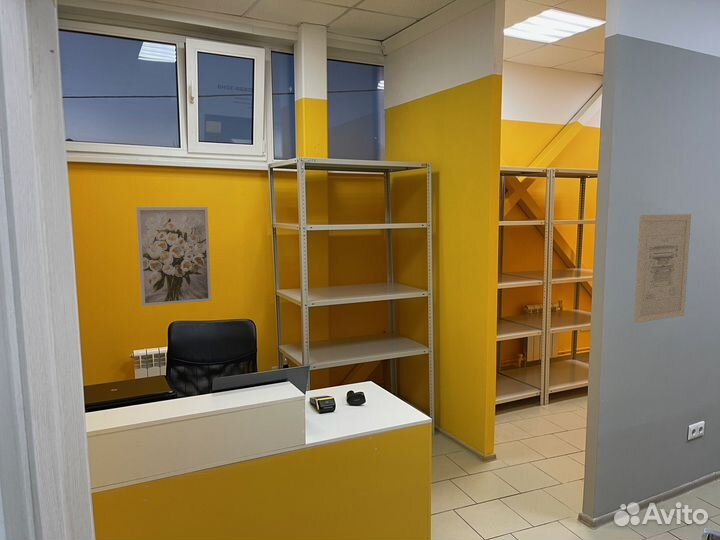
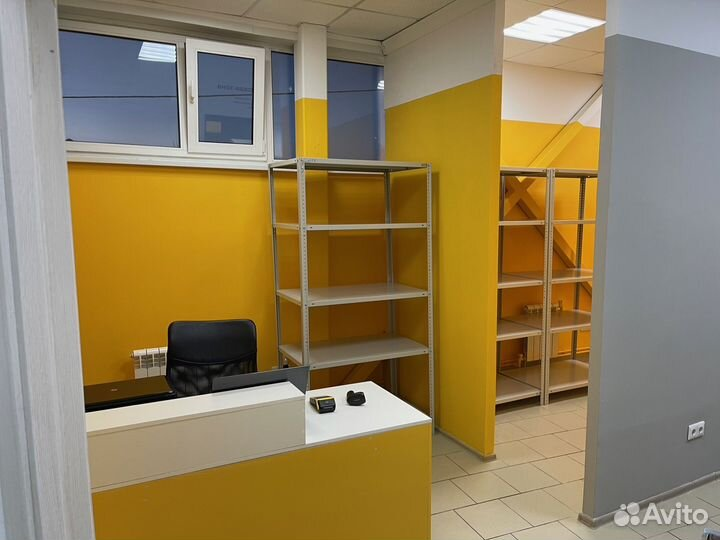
- wall art (175, 255)
- wall art (662, 267)
